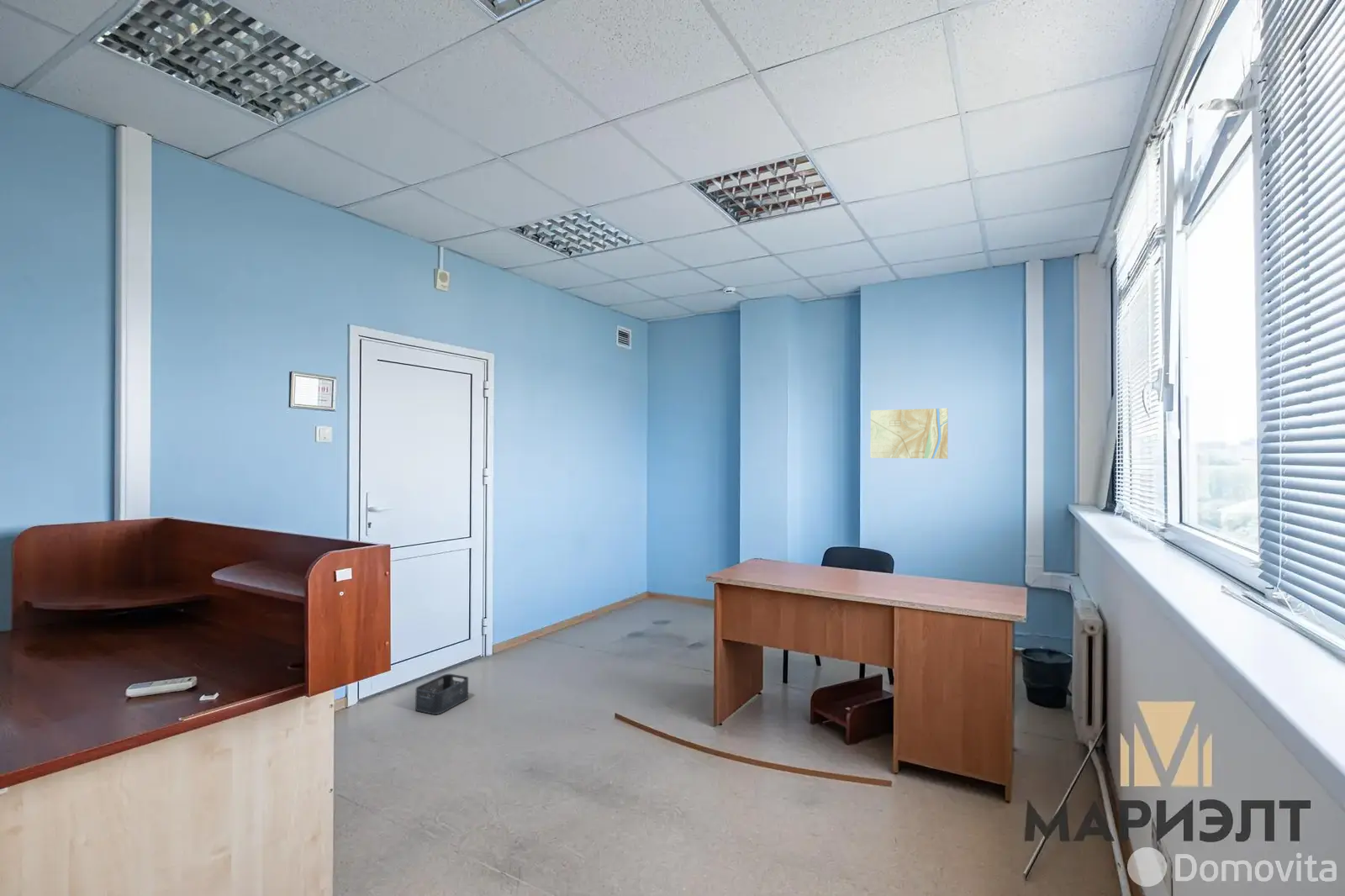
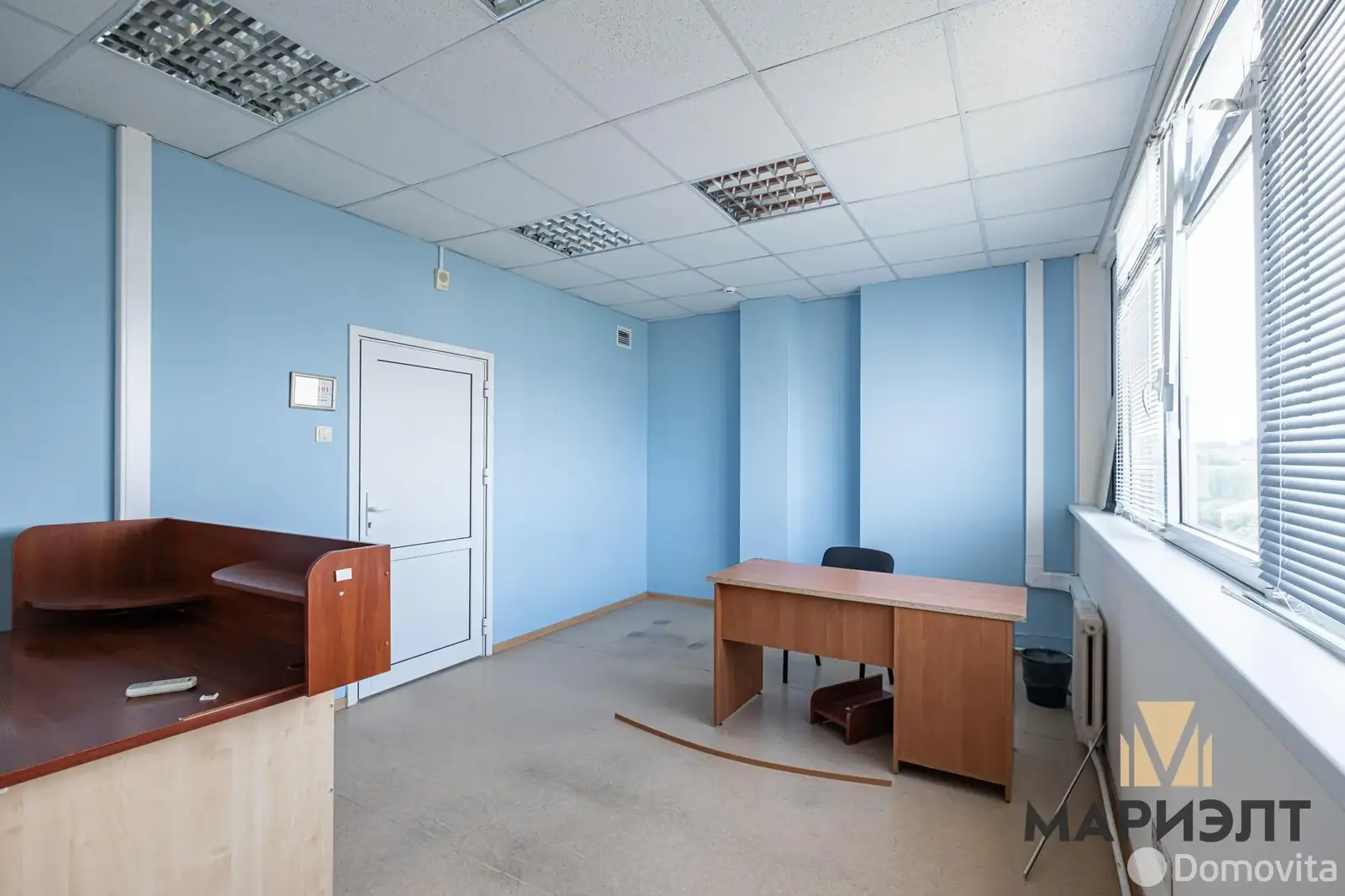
- map (908, 434)
- storage bin (442, 693)
